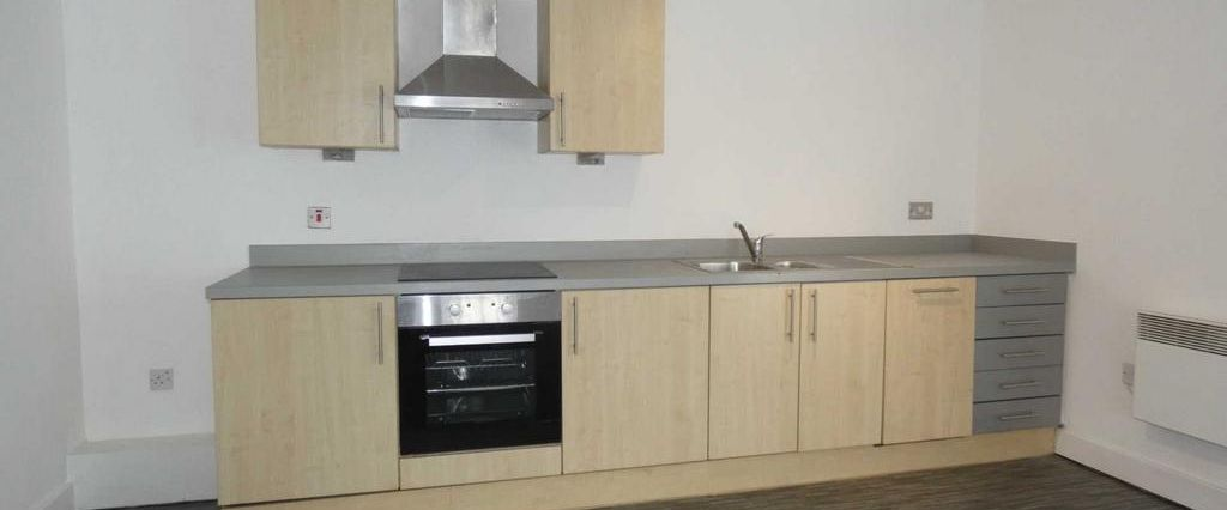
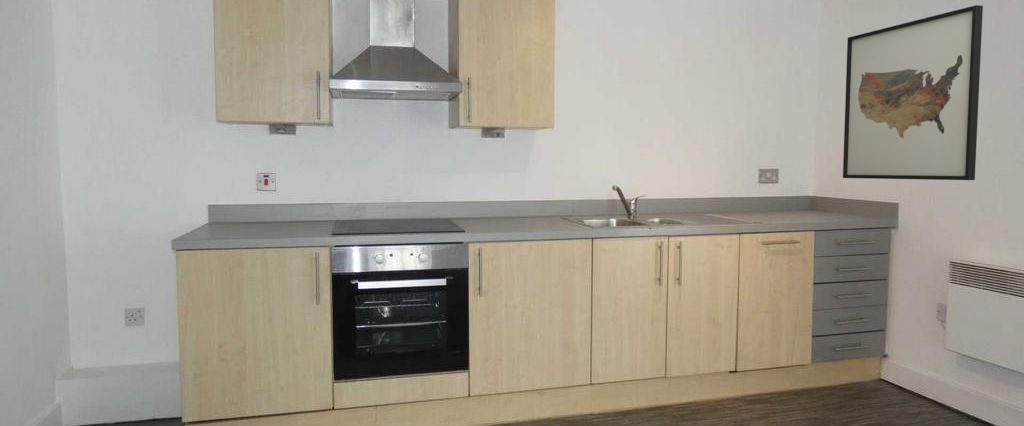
+ wall art (904, 101)
